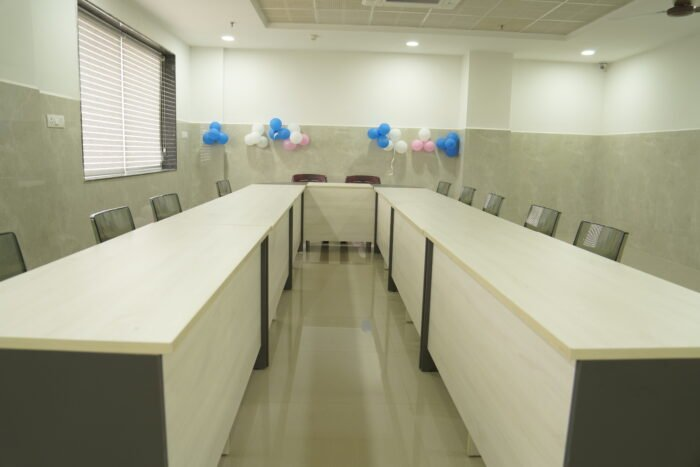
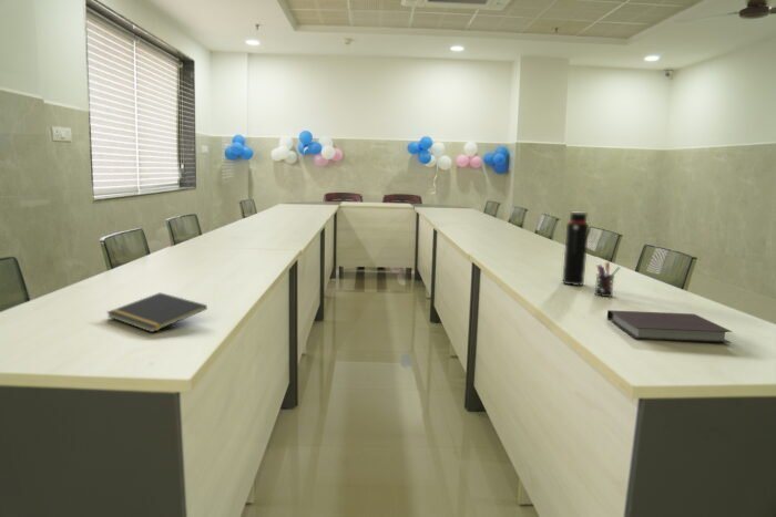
+ notebook (665, 324)
+ notepad (156, 310)
+ water bottle (575, 248)
+ pen holder (606, 278)
